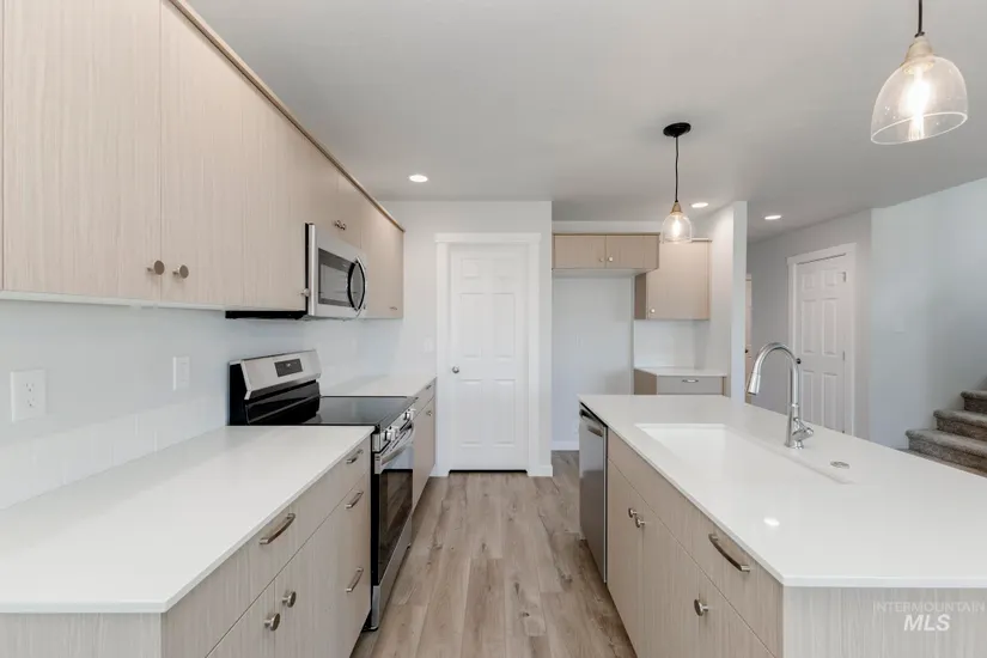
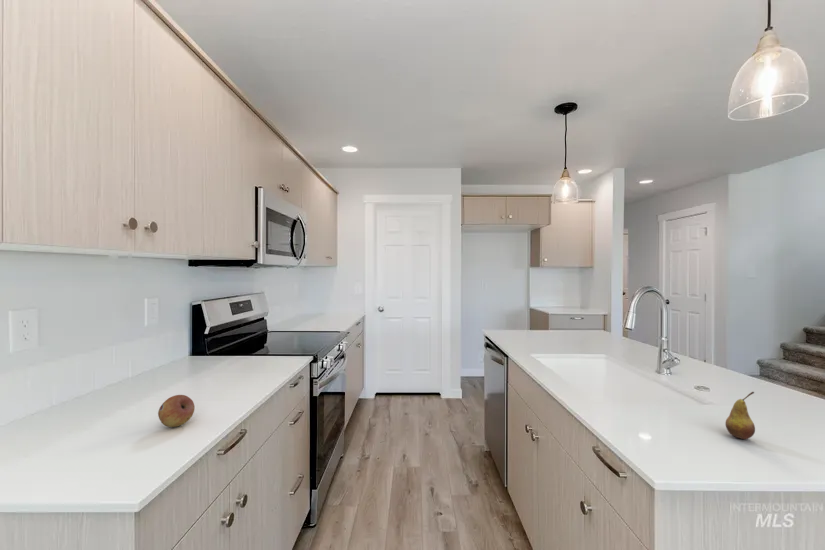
+ fruit (739, 413)
+ fruit (176, 410)
